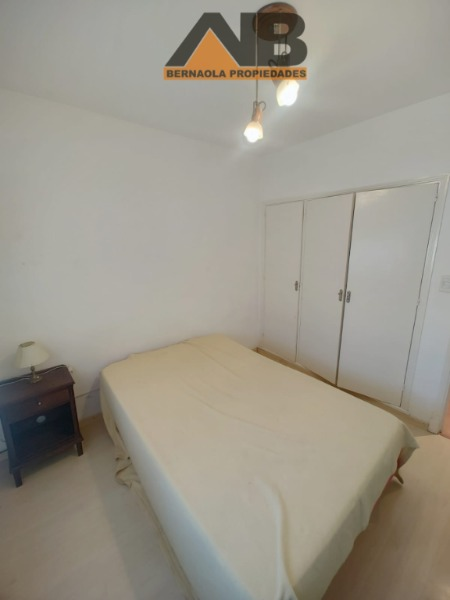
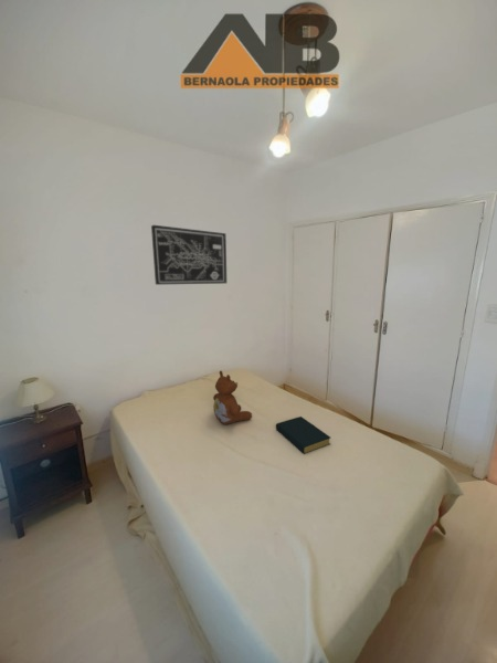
+ wall art (192, 256)
+ hardback book (302, 433)
+ teddy bear (232, 396)
